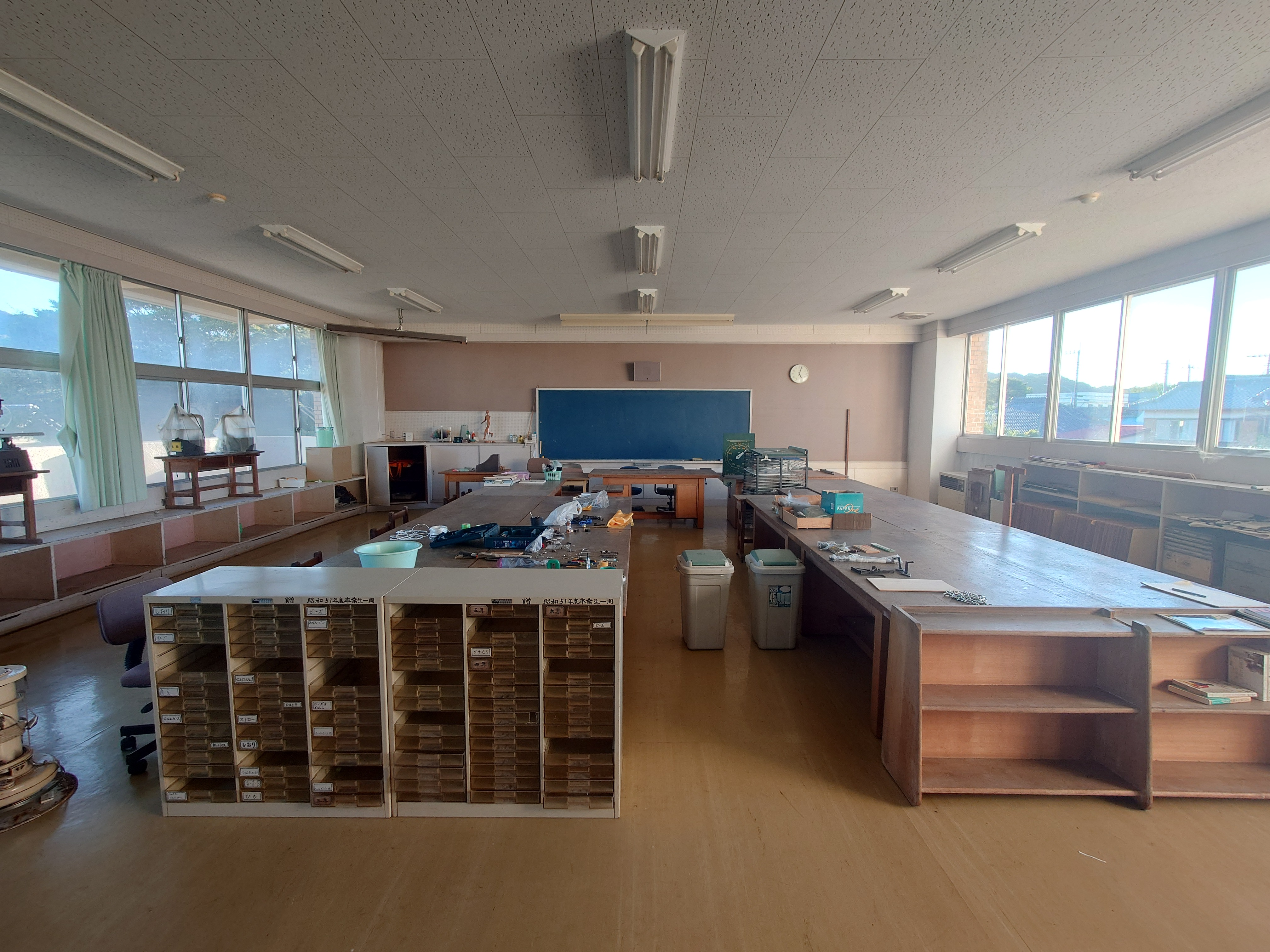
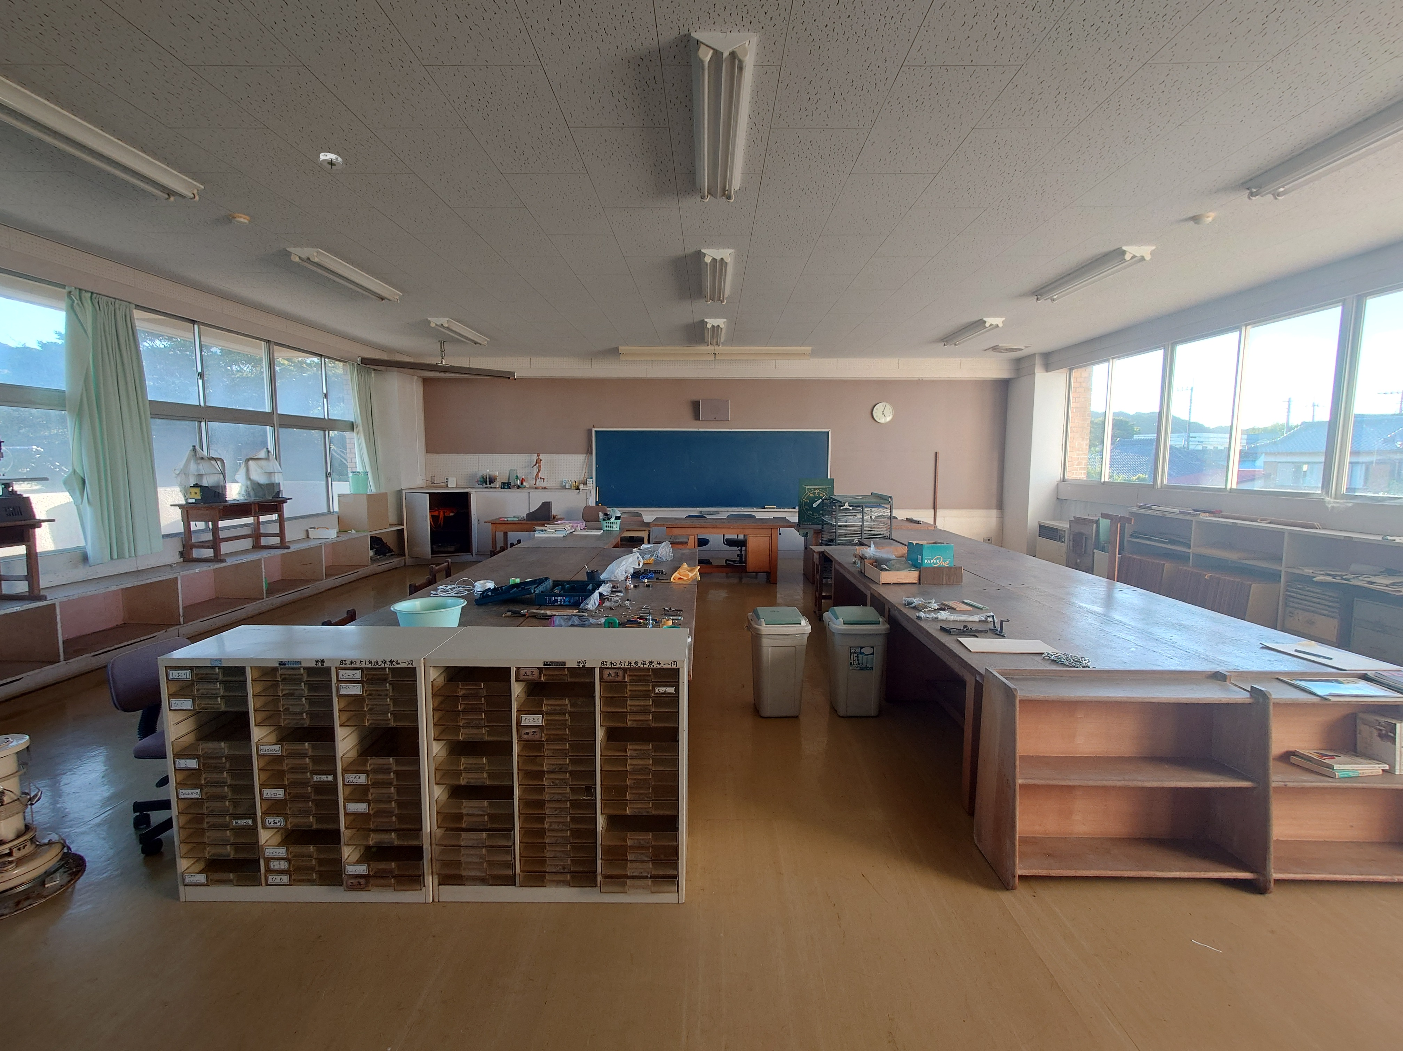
+ smoke detector (330, 161)
